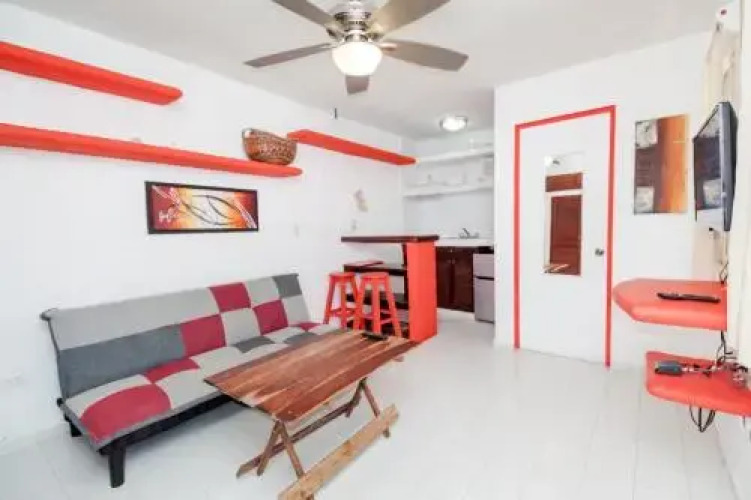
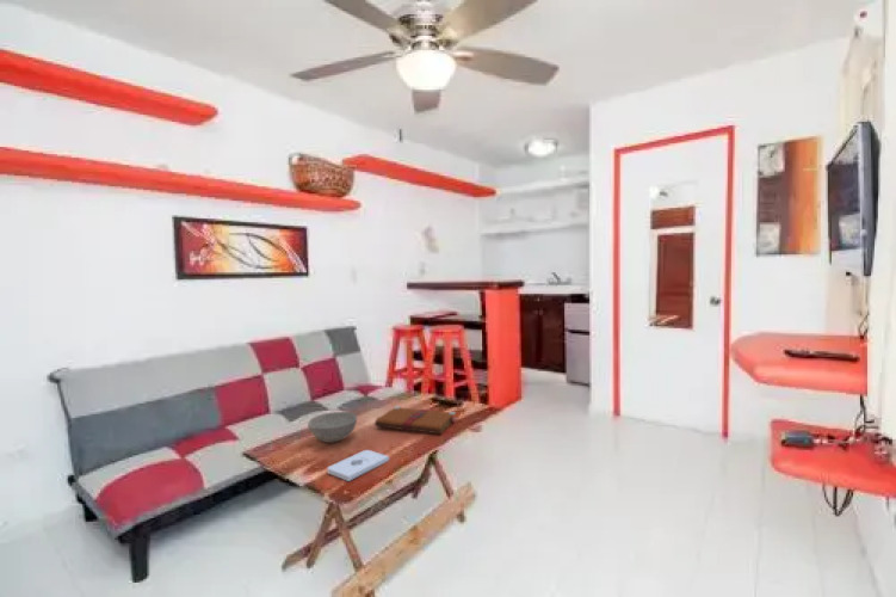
+ book (419, 419)
+ bowl (333, 429)
+ notepad (358, 463)
